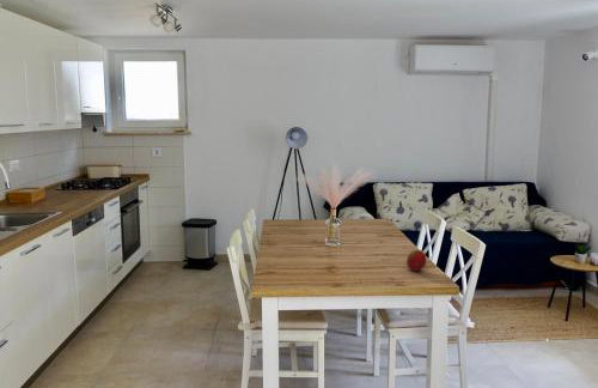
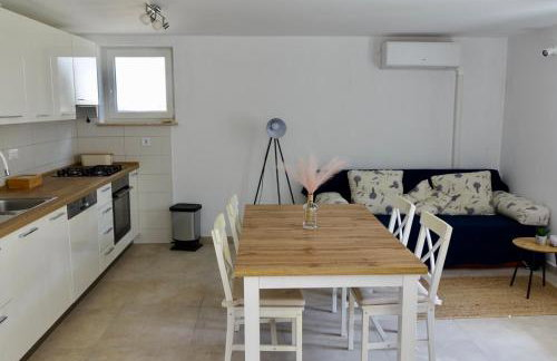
- fruit (415, 260)
